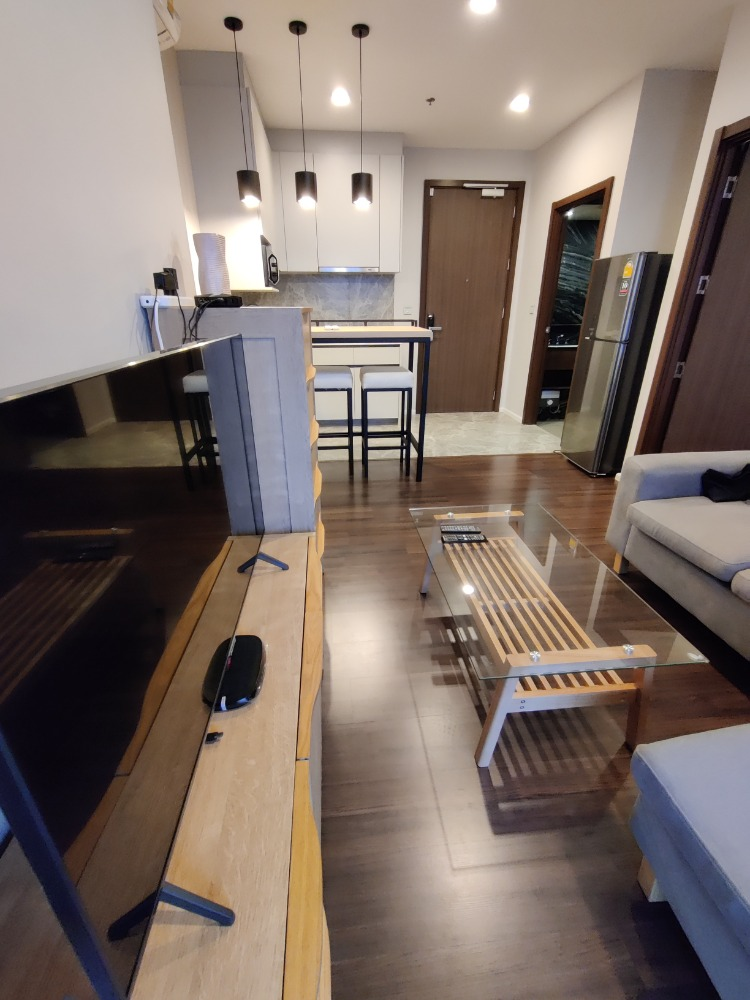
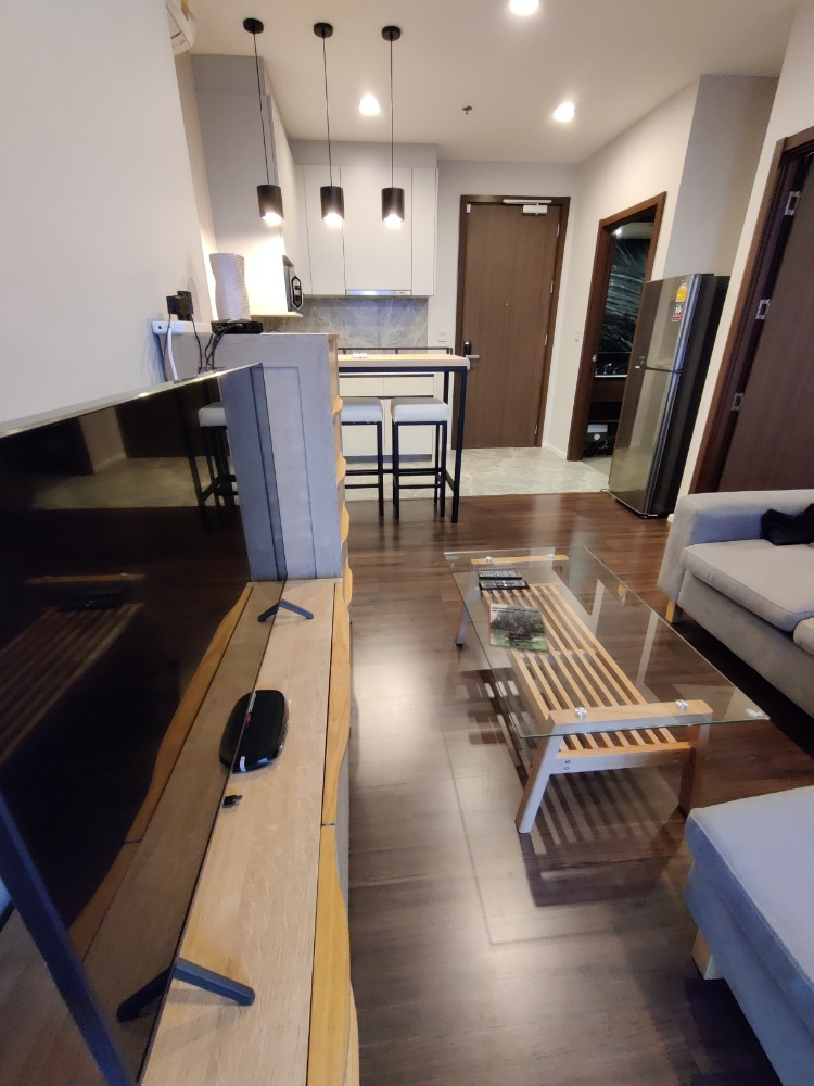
+ magazine (516, 624)
